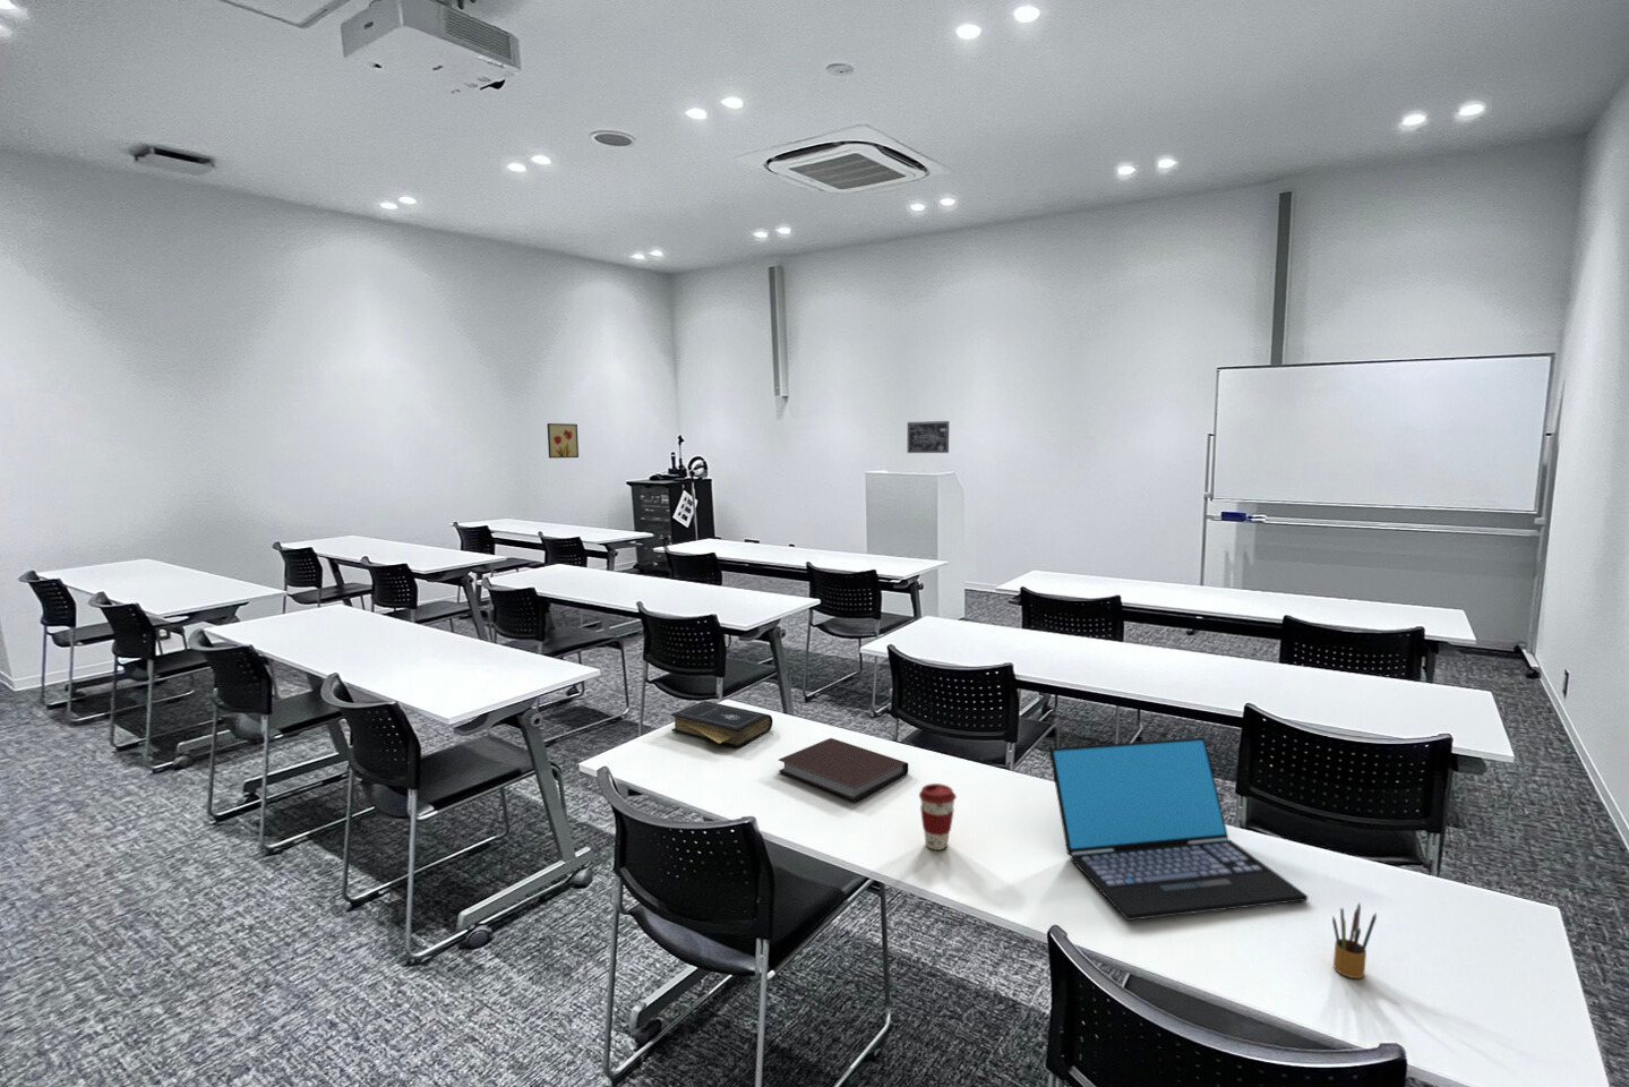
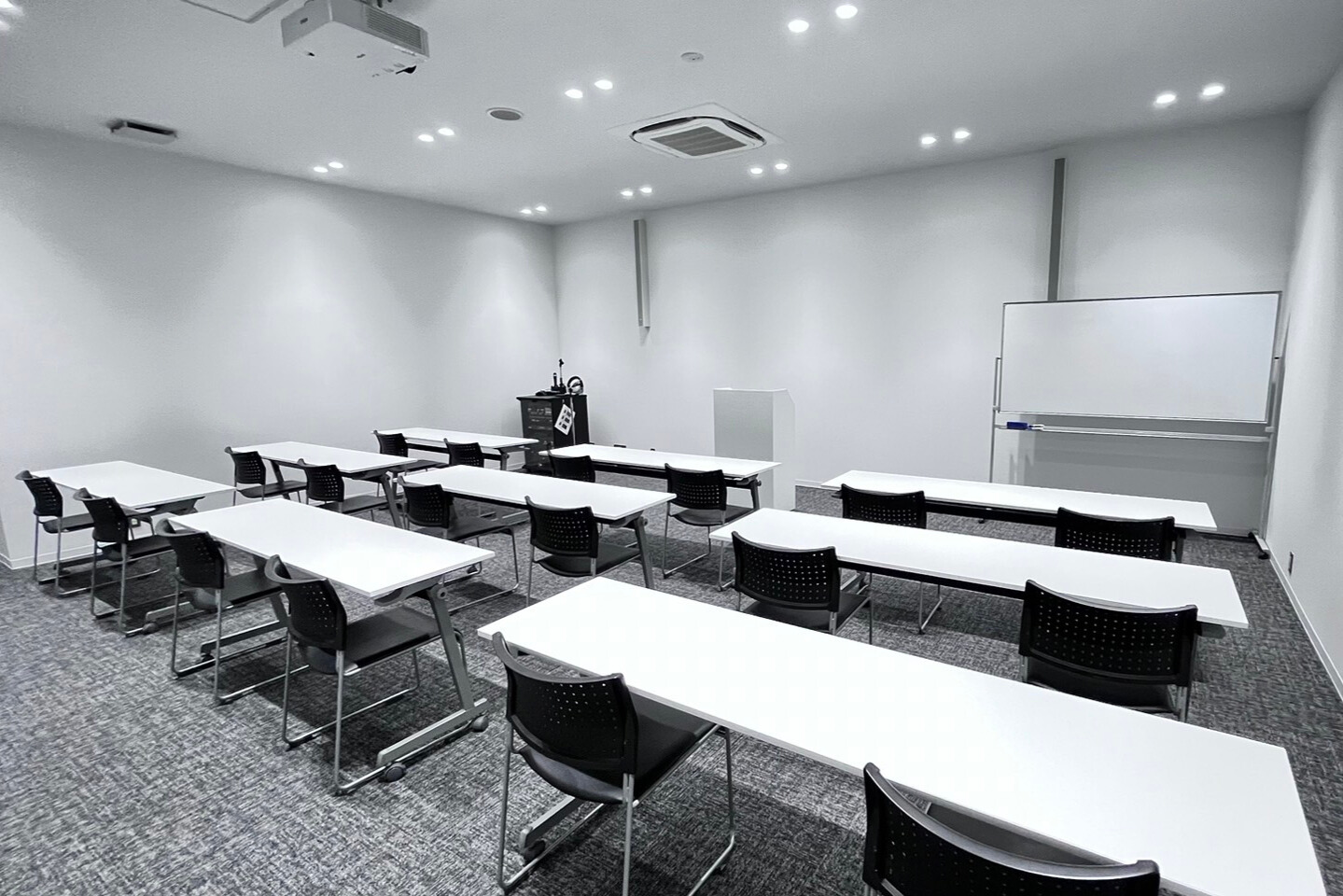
- book (718, 723)
- pencil box (1351, 941)
- coffee cup (936, 816)
- wall art (563, 440)
- wall art (927, 437)
- notebook (842, 767)
- laptop (1168, 819)
